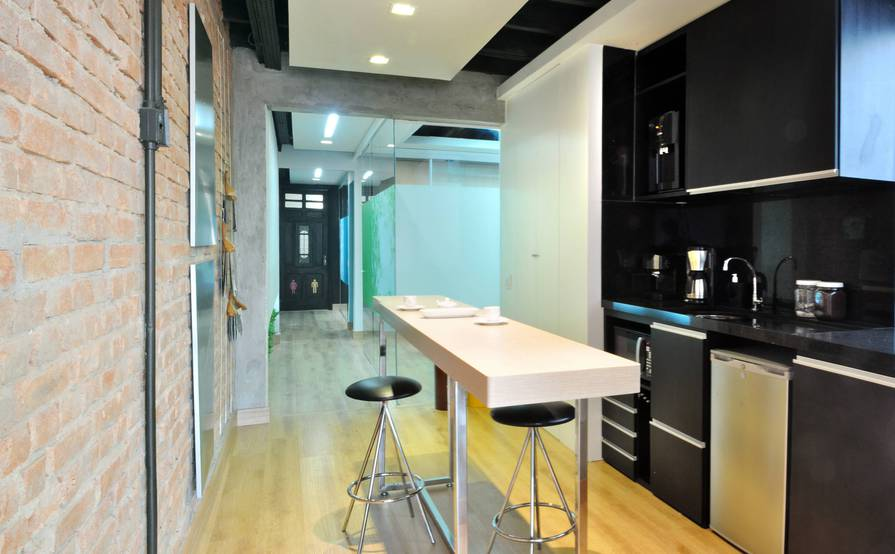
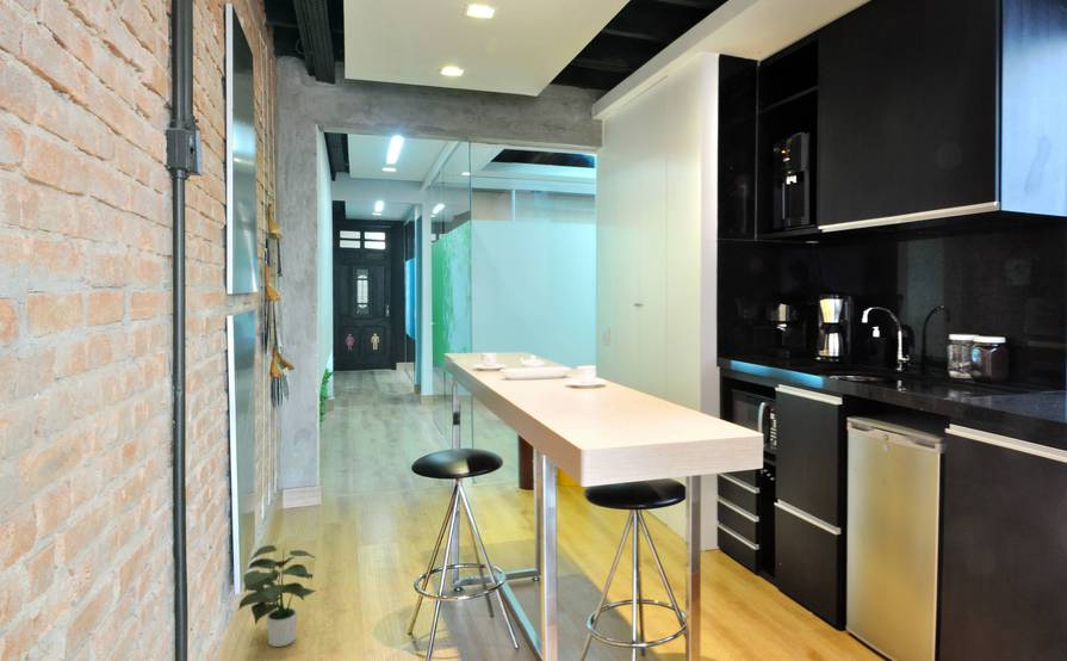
+ potted plant (278, 595)
